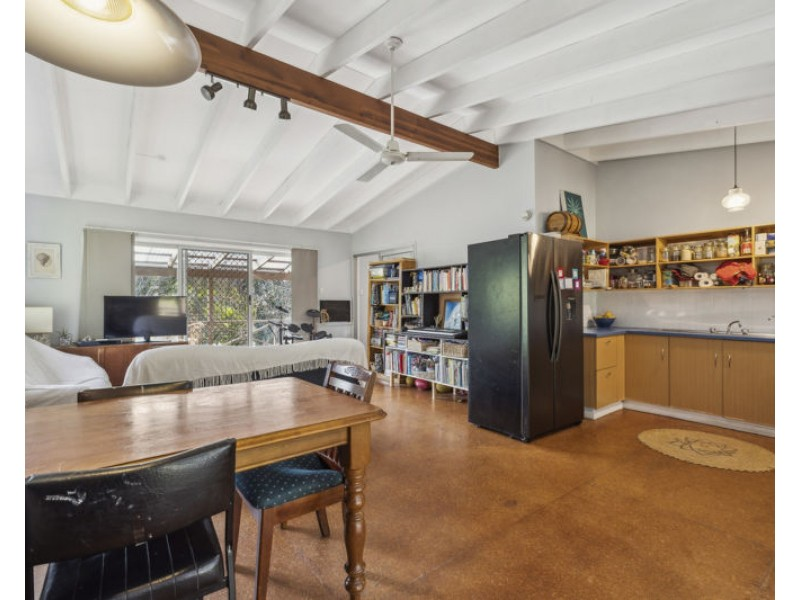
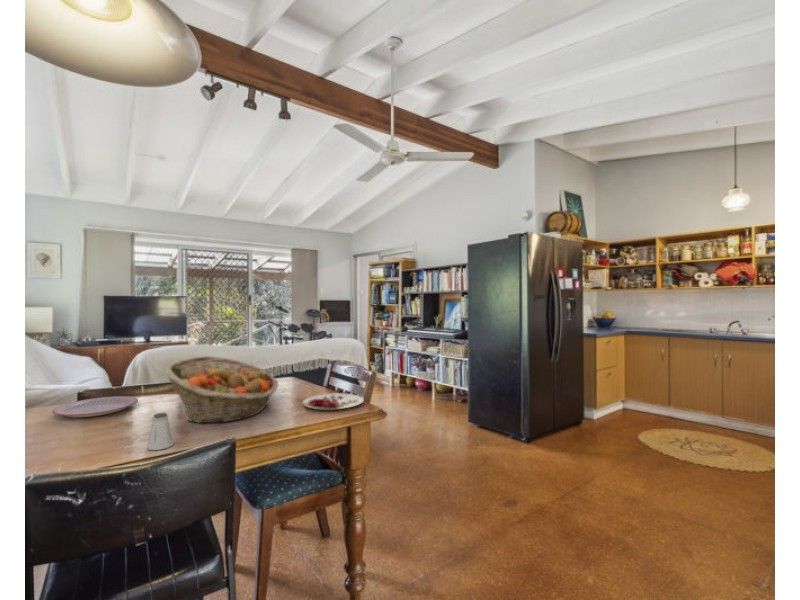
+ saltshaker (160, 429)
+ fruit basket (225, 385)
+ plate (97, 407)
+ plate (333, 400)
